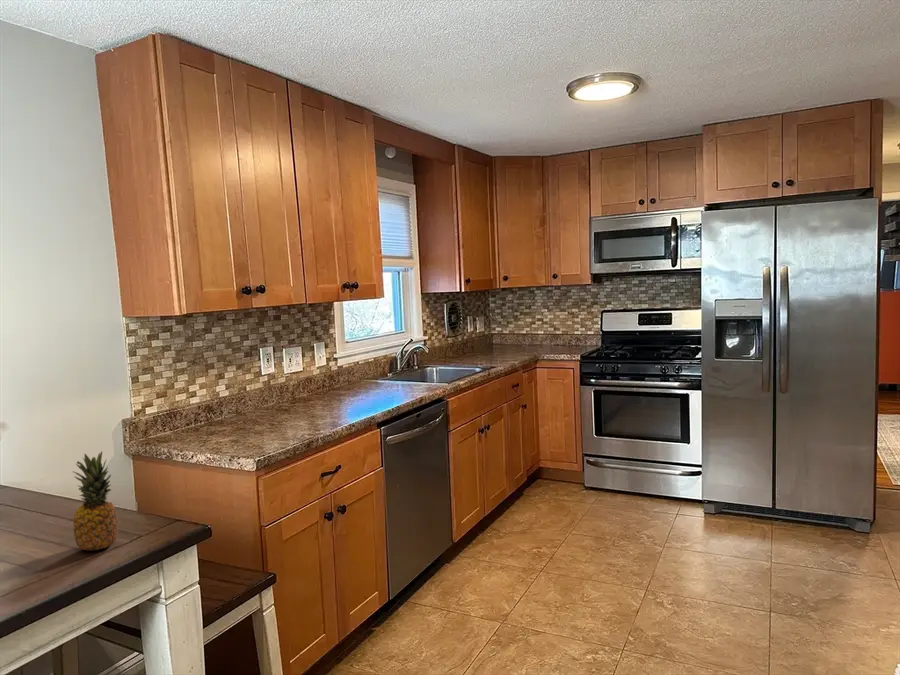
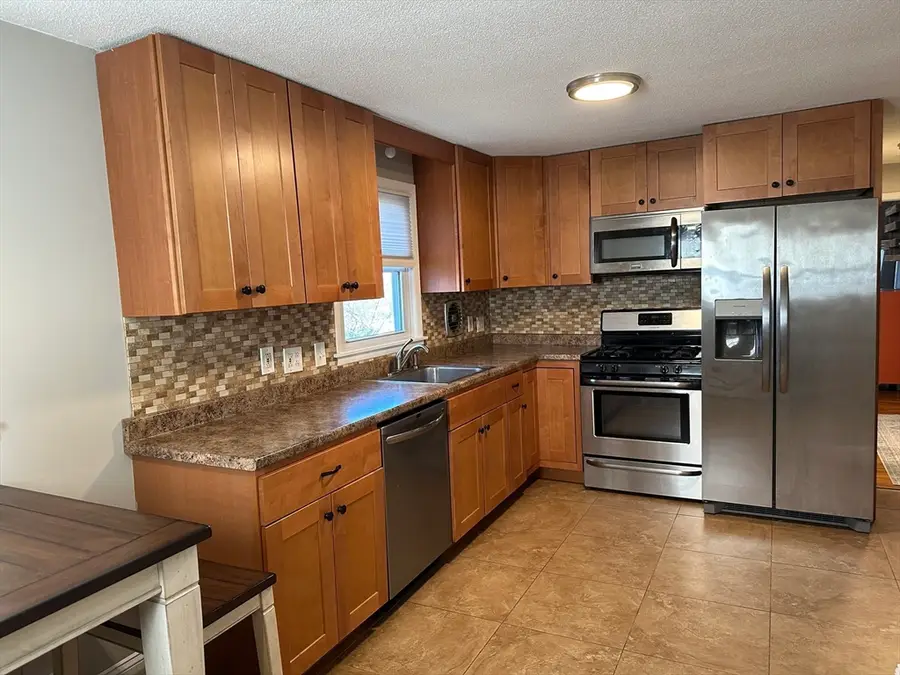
- fruit (93, 499)
